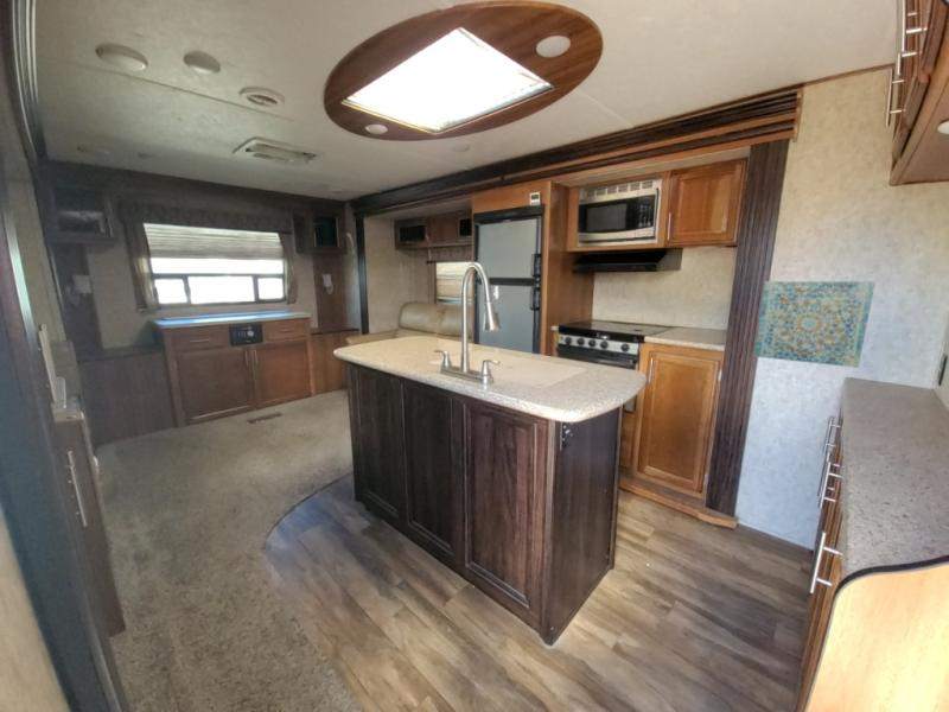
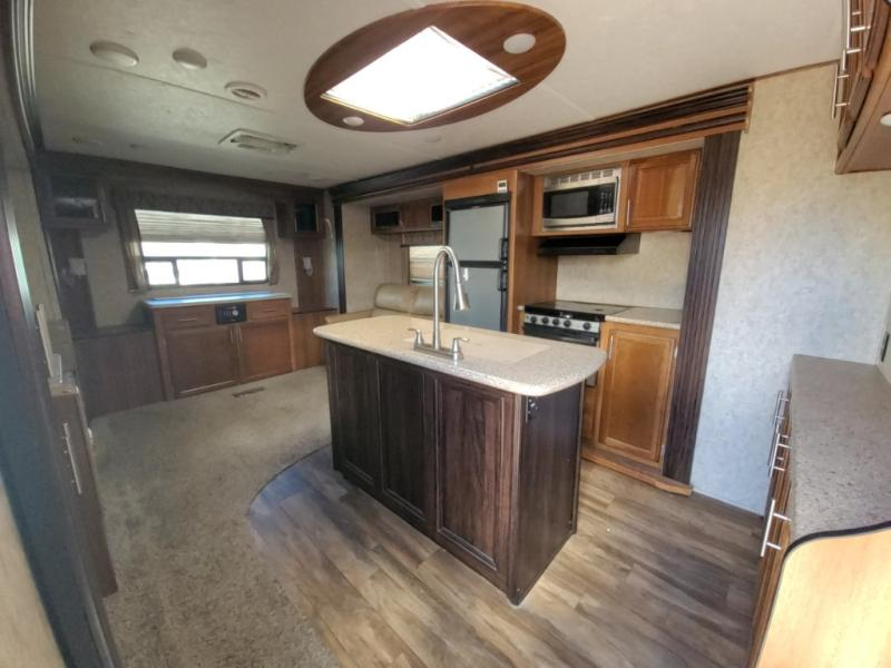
- wall art (809, 322)
